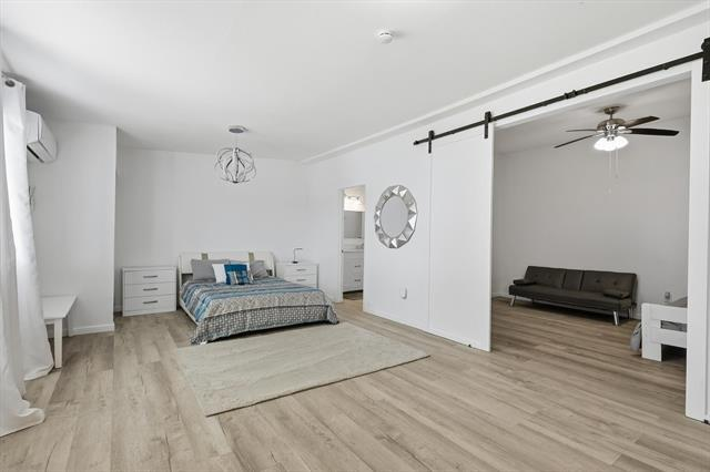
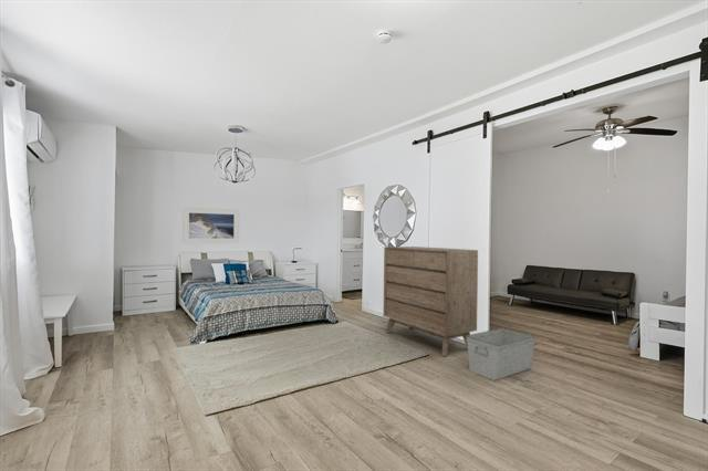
+ dresser (427, 294)
+ storage bin (500, 352)
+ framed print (211, 226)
